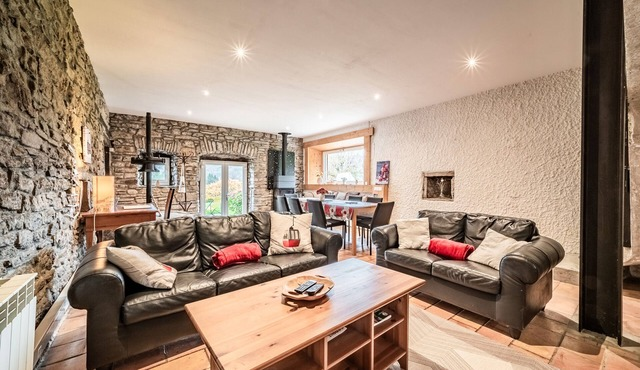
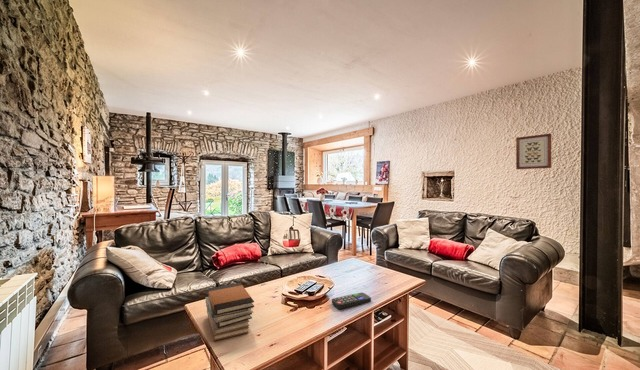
+ wall art (533, 152)
+ book stack (228, 308)
+ remote control (351, 299)
